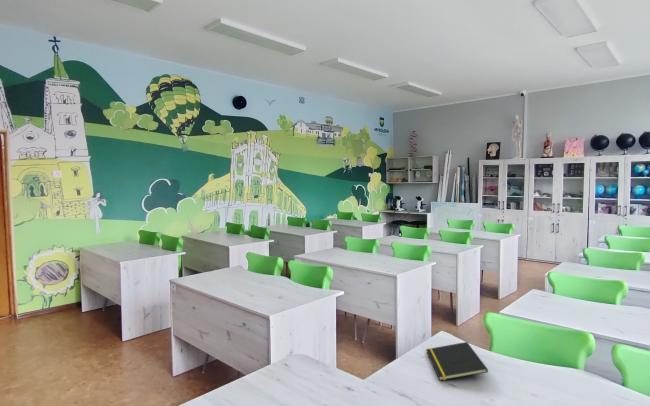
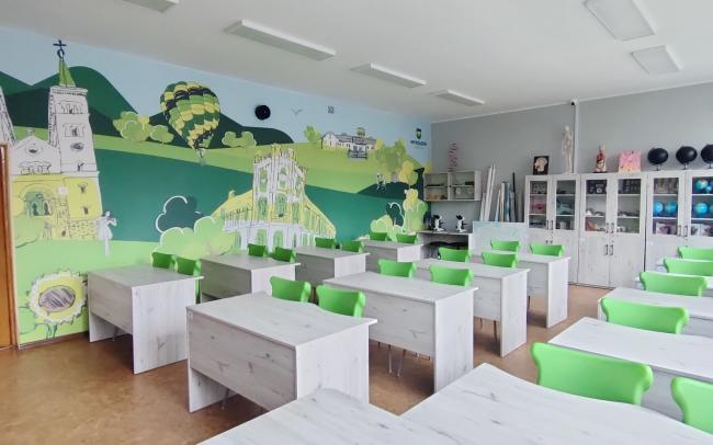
- notepad (454, 359)
